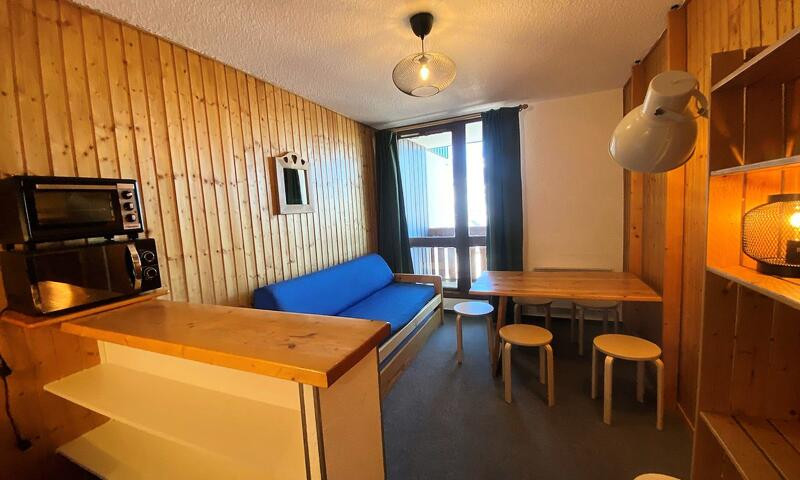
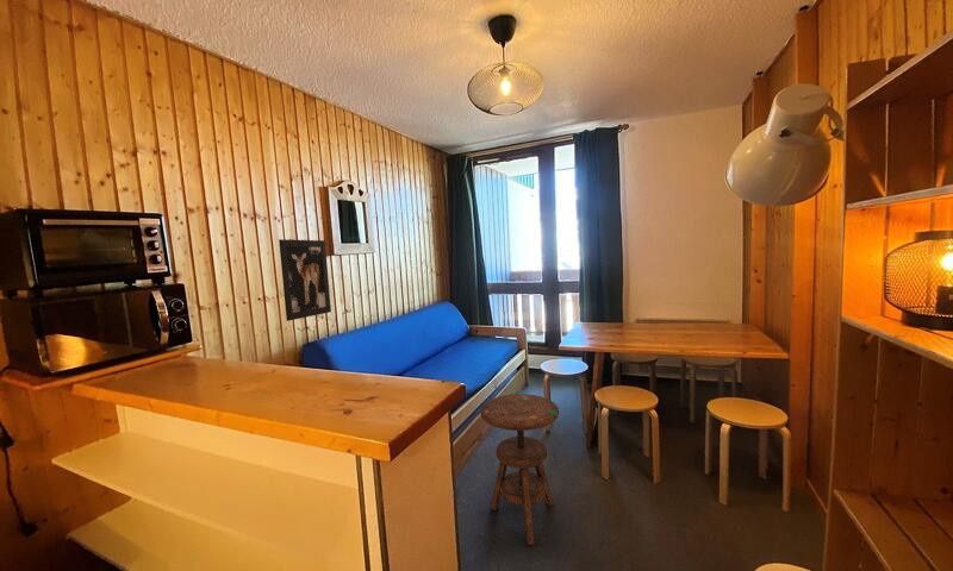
+ wall art (306, 278)
+ side table (522, 462)
